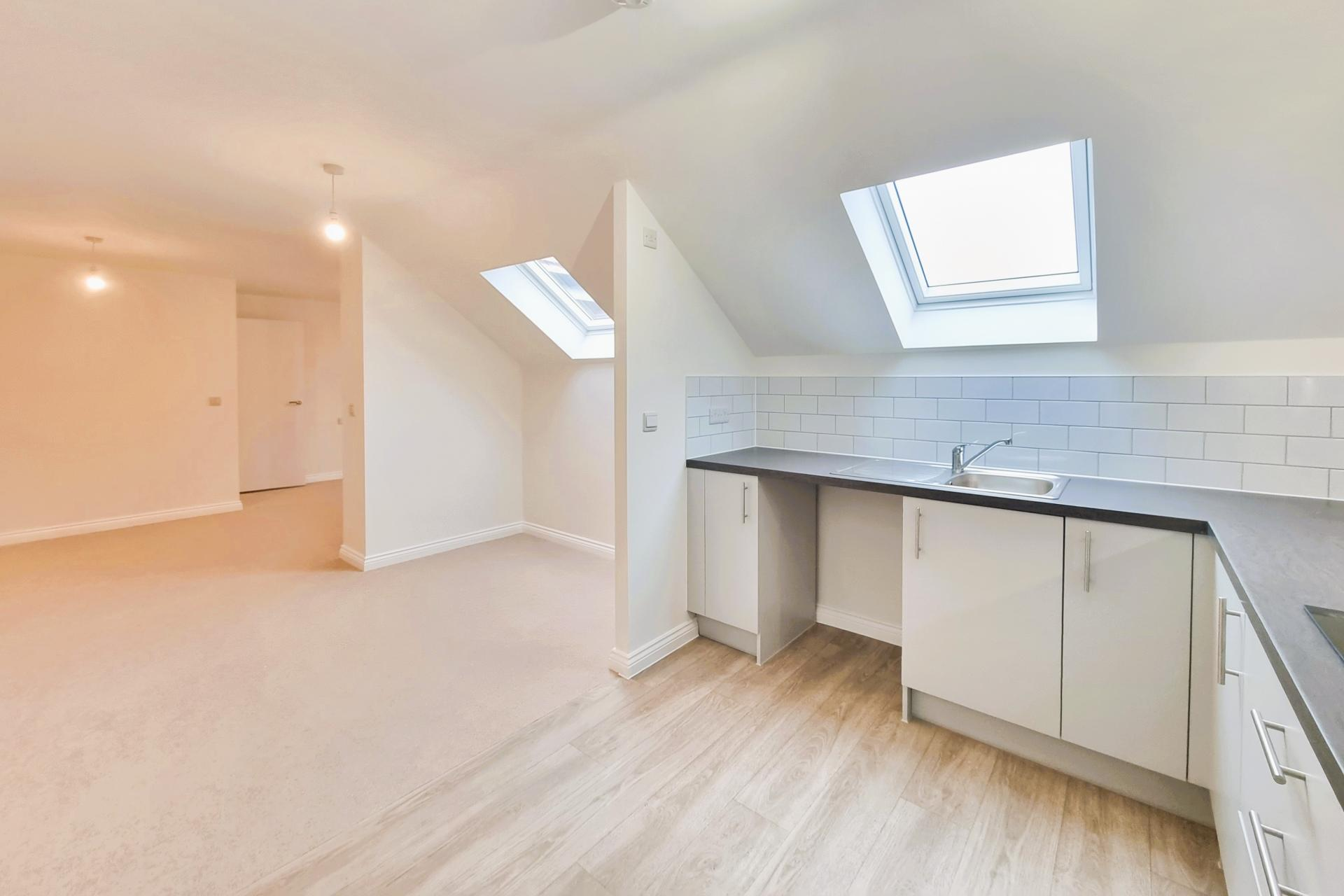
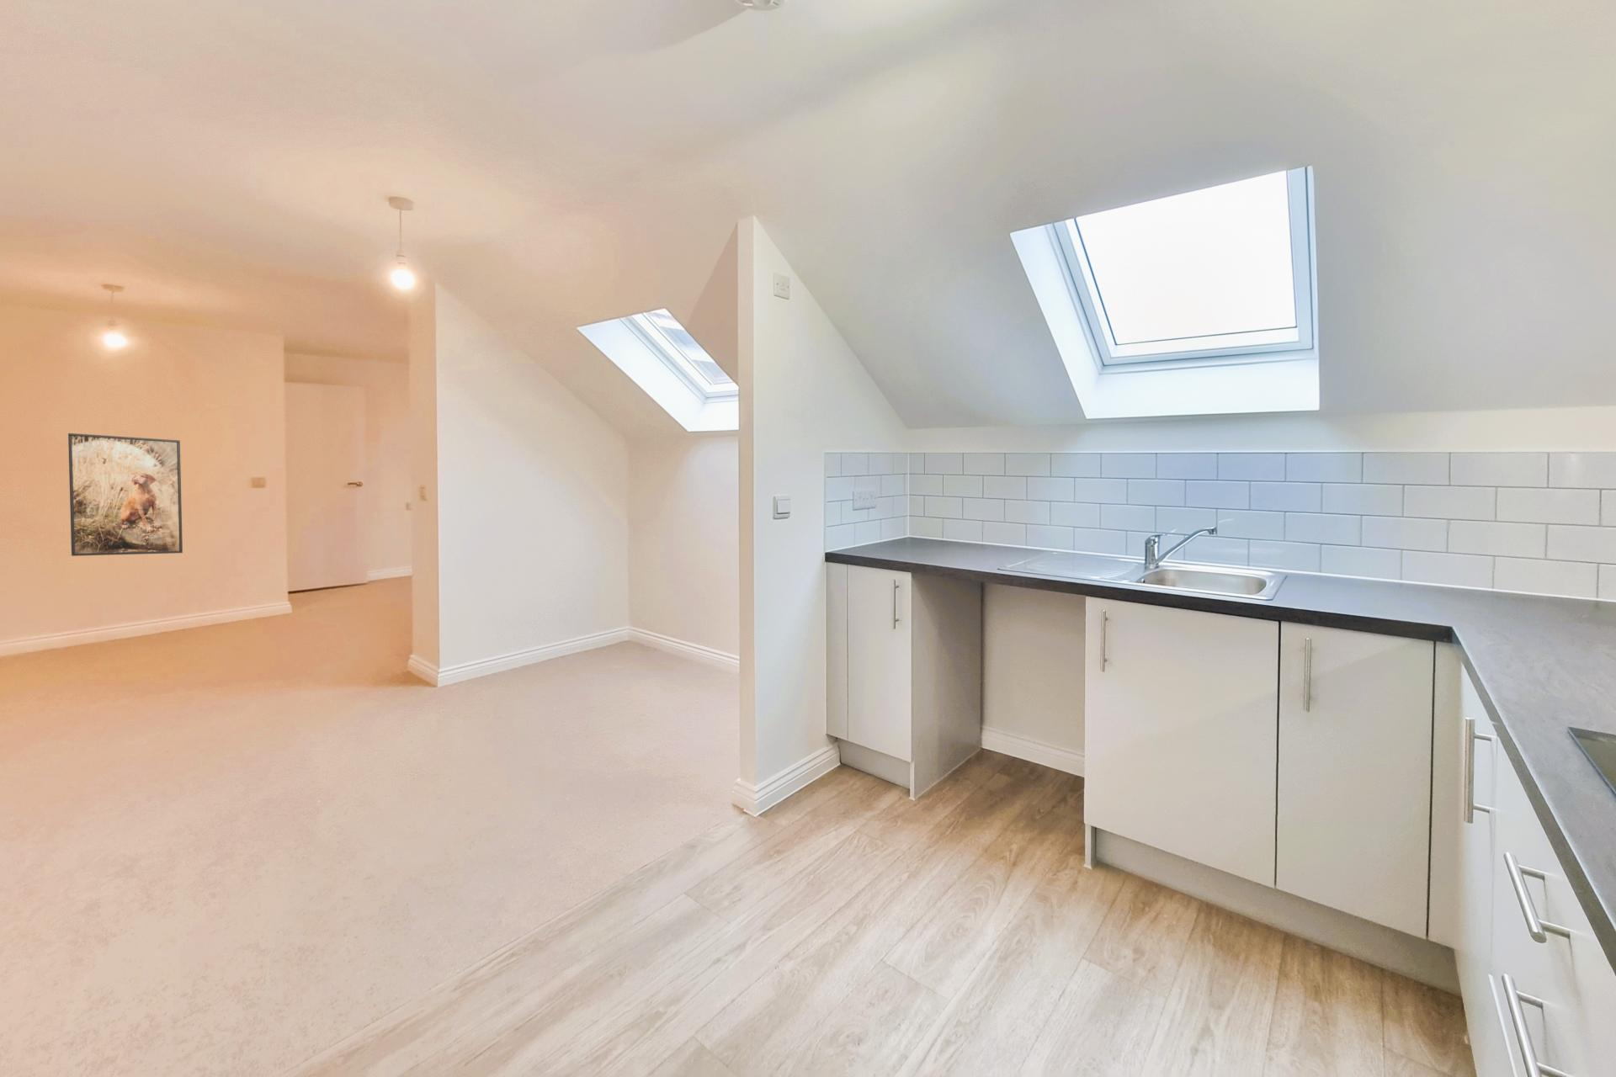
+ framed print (127, 495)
